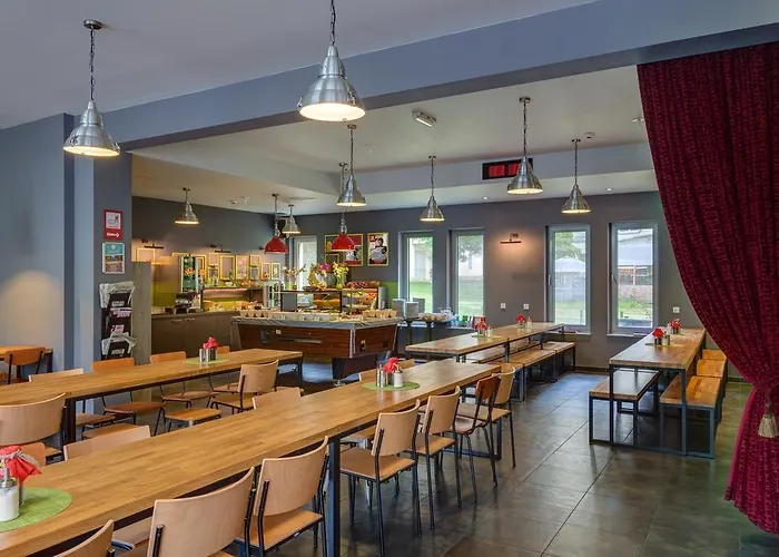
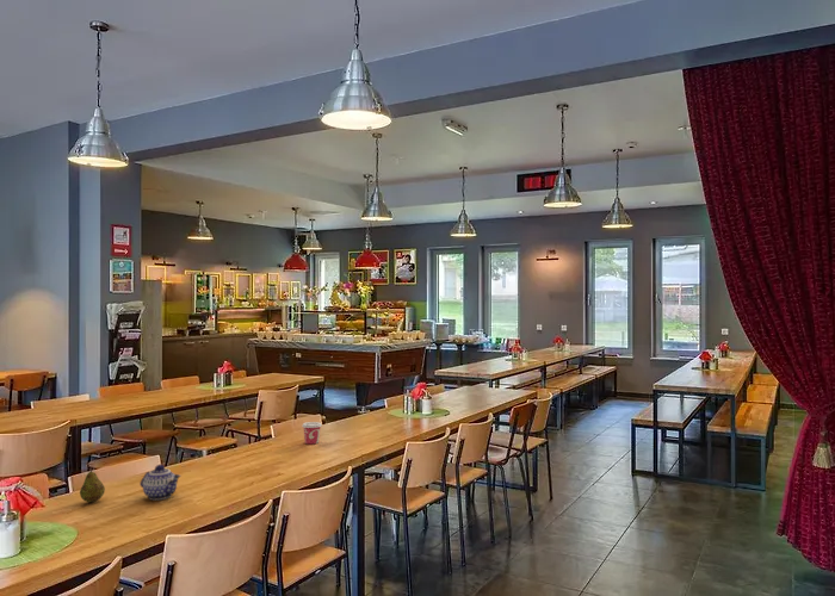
+ cup (311, 433)
+ fruit (92, 485)
+ teapot (160, 480)
